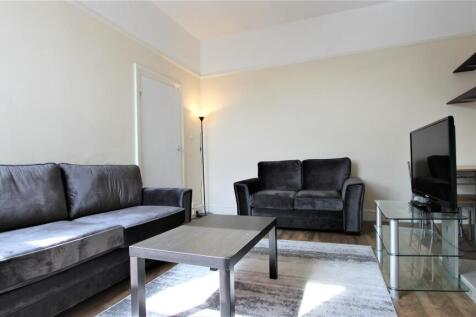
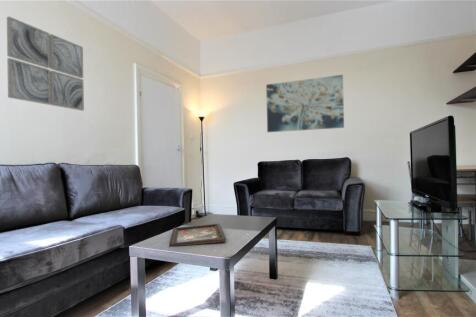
+ wall art (50, 68)
+ decorative tray (197, 233)
+ wall art (303, 105)
